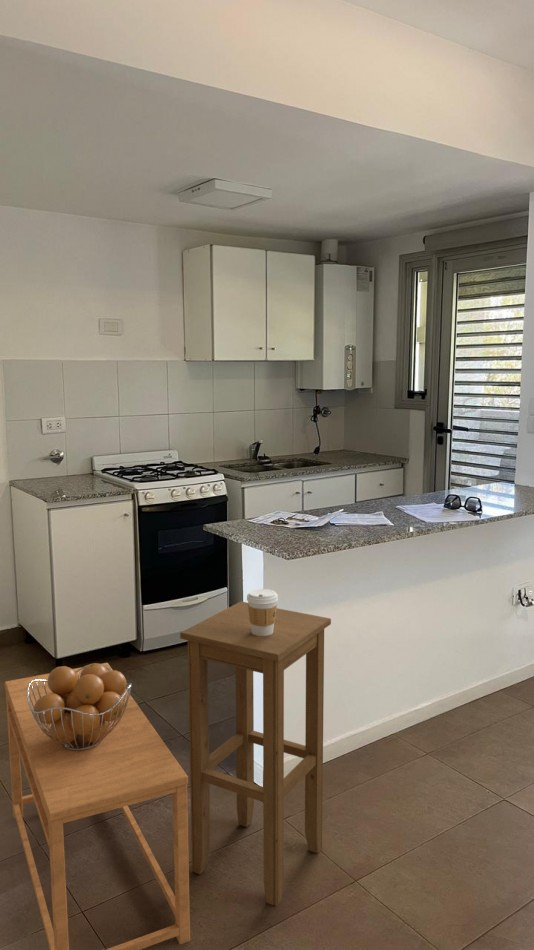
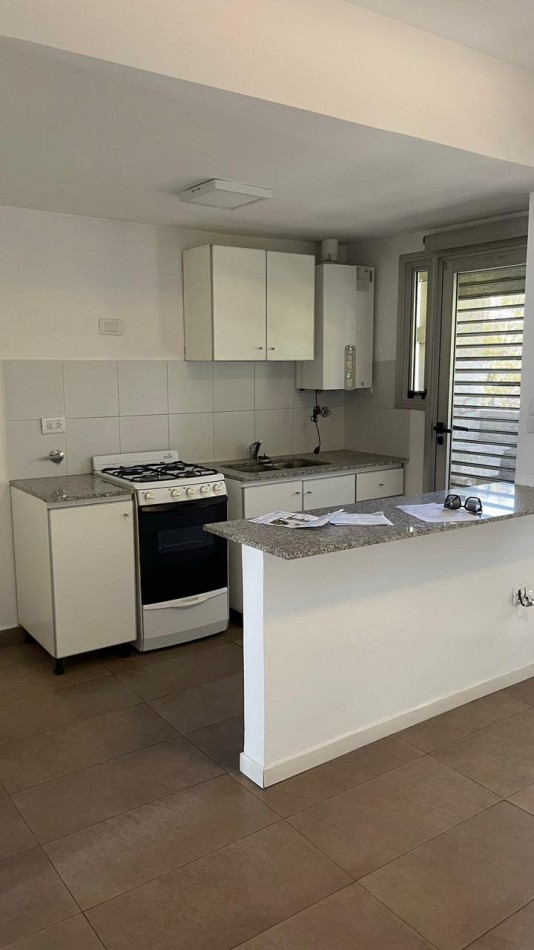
- side table (87, 797)
- fruit basket (80, 704)
- coffee cup (262, 611)
- stool (258, 744)
